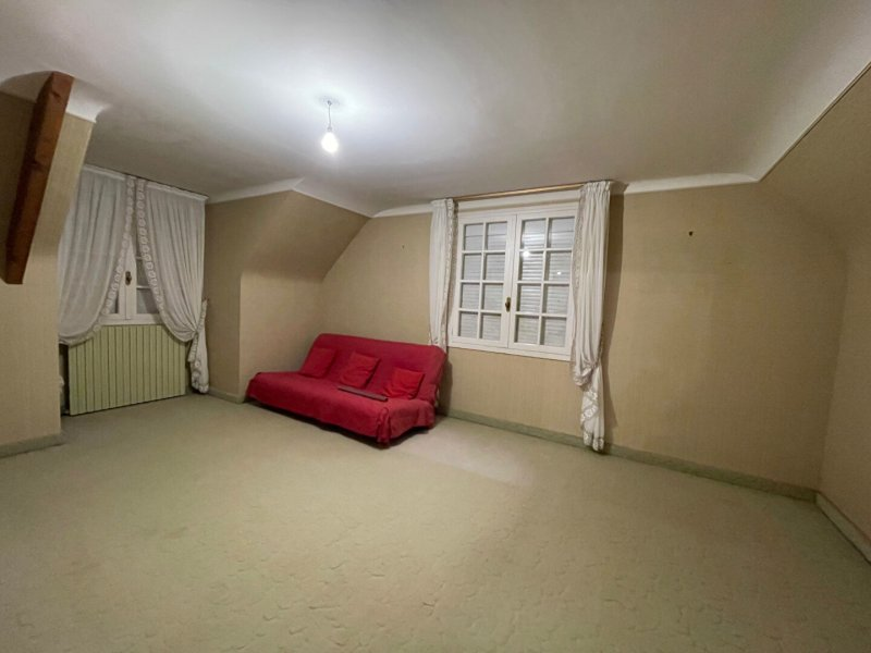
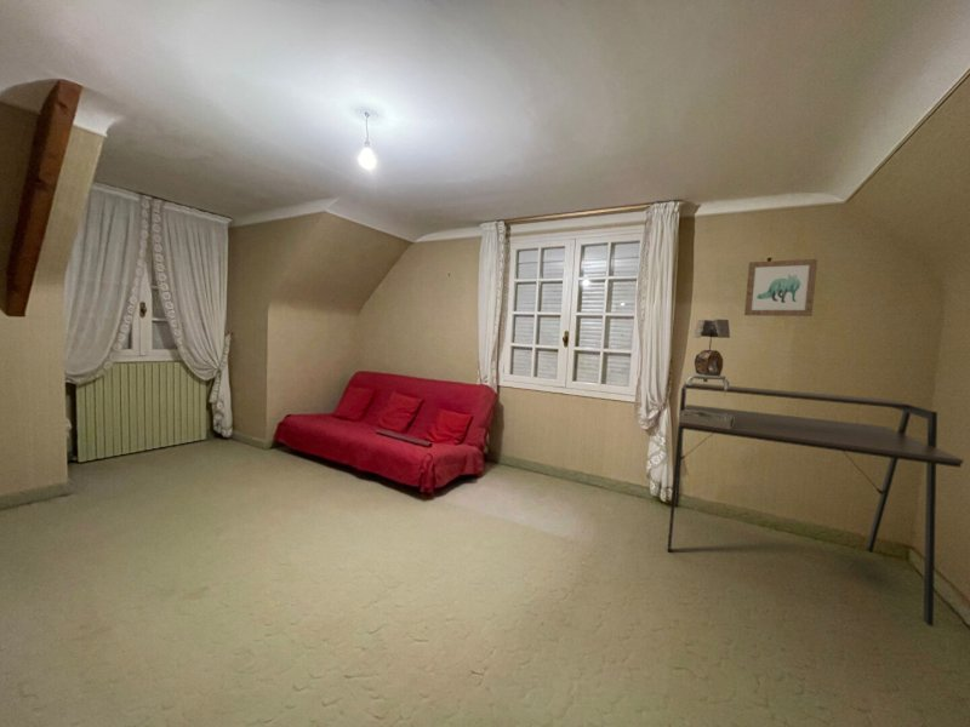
+ desk (783, 442)
+ table lamp (709, 371)
+ wall art (778, 288)
